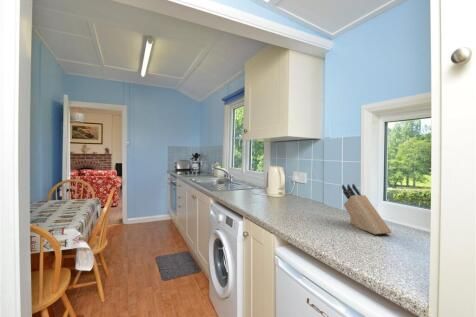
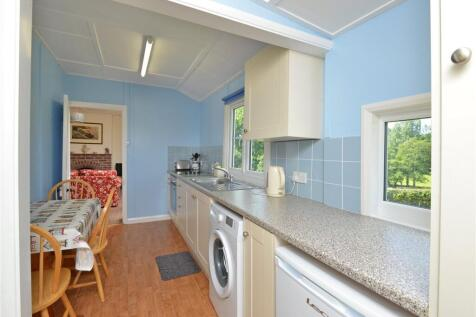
- knife block (362, 206)
